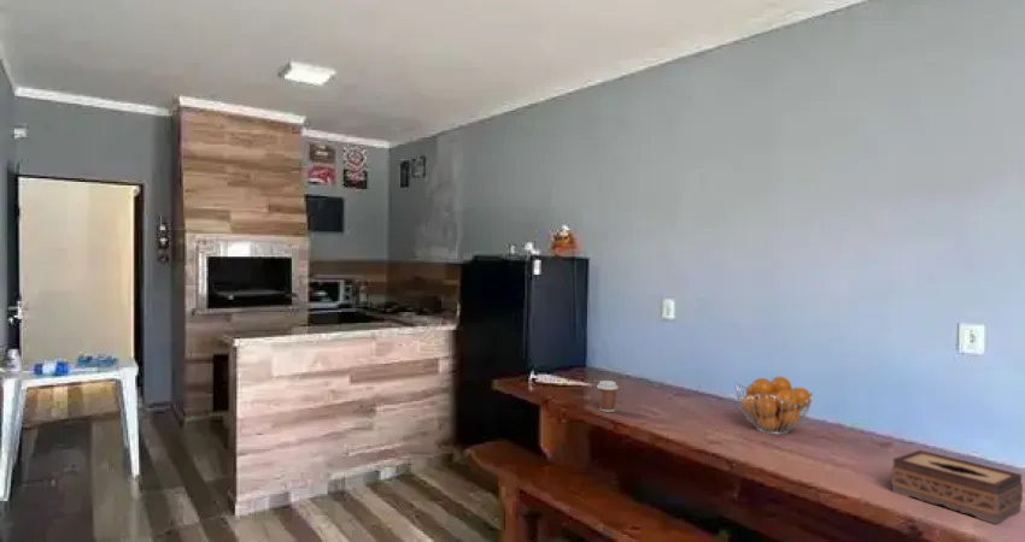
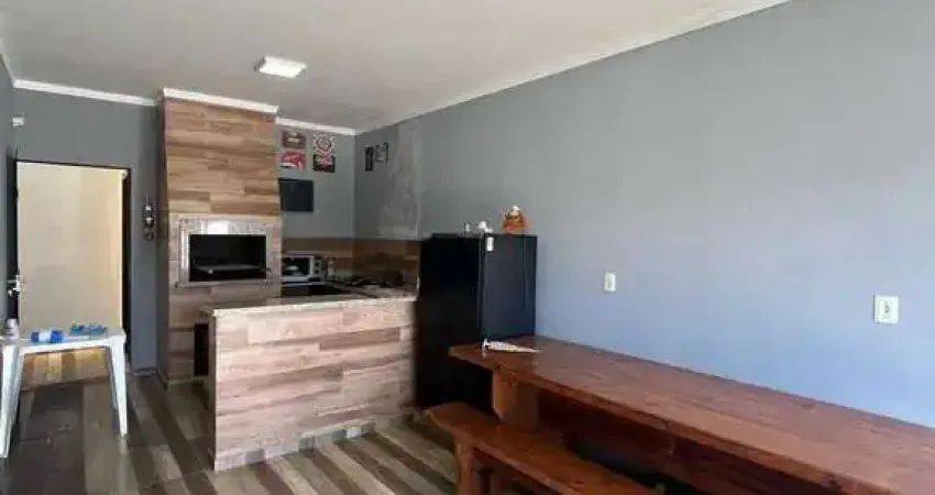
- coffee cup (607, 395)
- fruit basket (772, 403)
- tissue box (954, 483)
